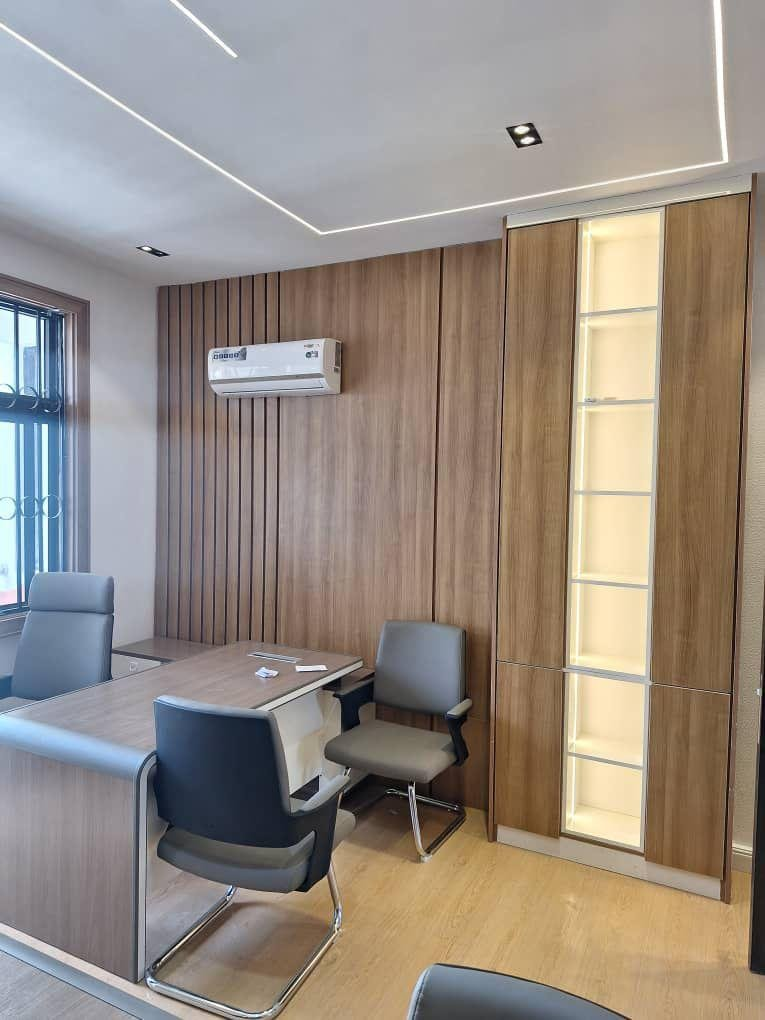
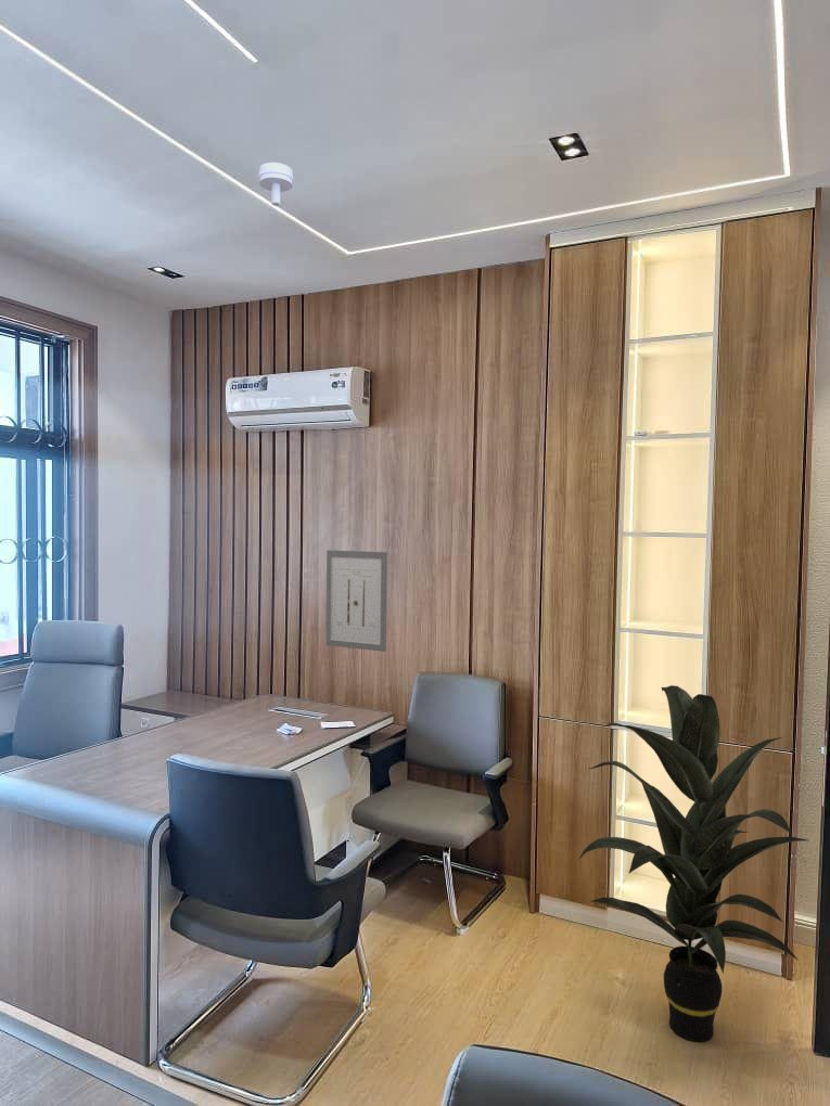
+ indoor plant (688, 861)
+ wall art (356, 600)
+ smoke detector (276, 187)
